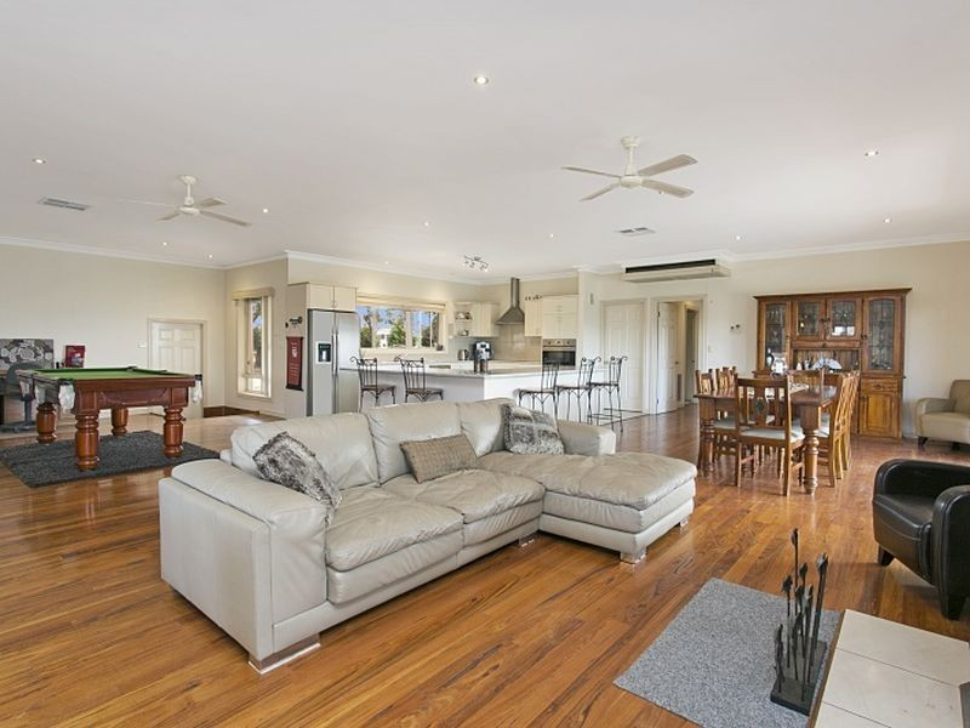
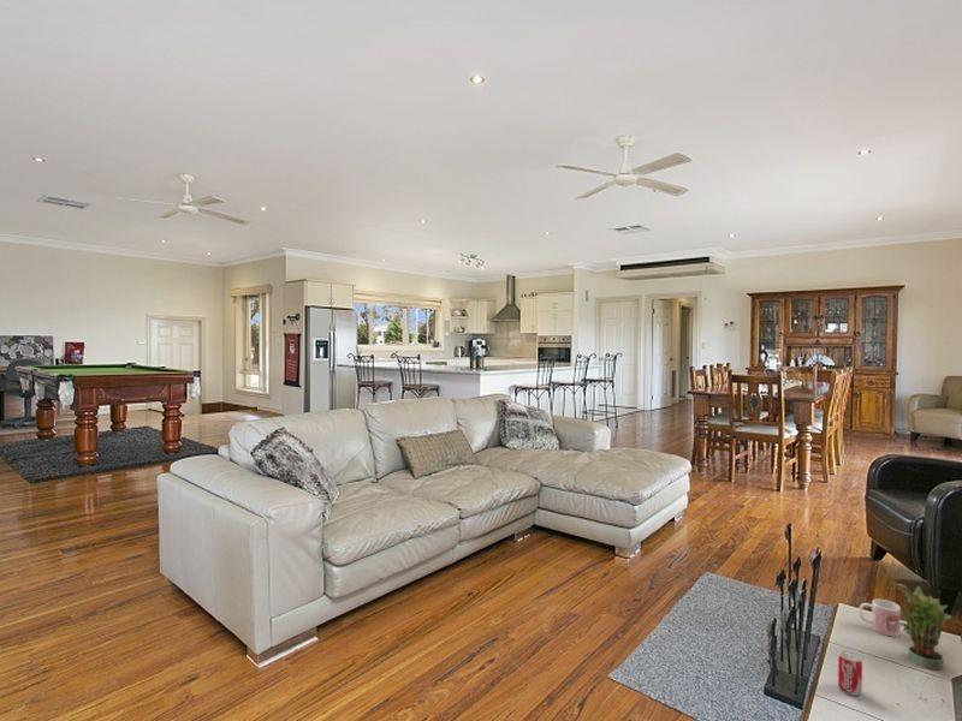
+ mug (880, 616)
+ potted plant (918, 621)
+ beverage can (849, 673)
